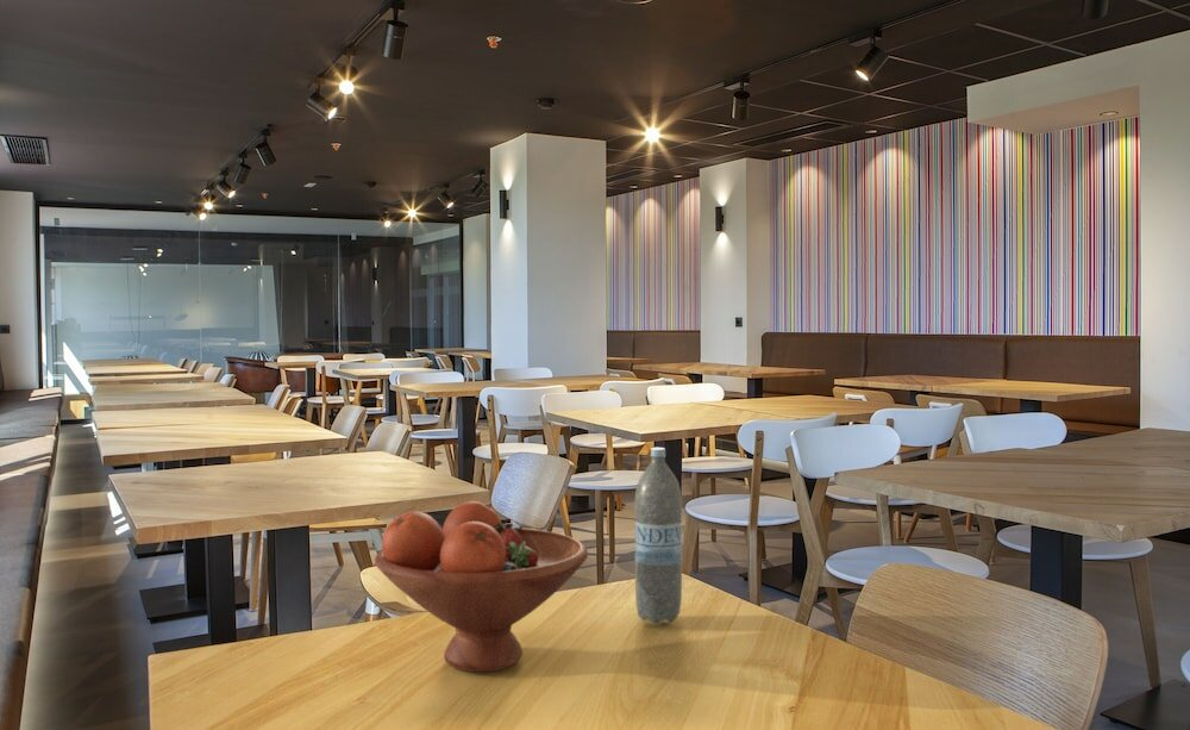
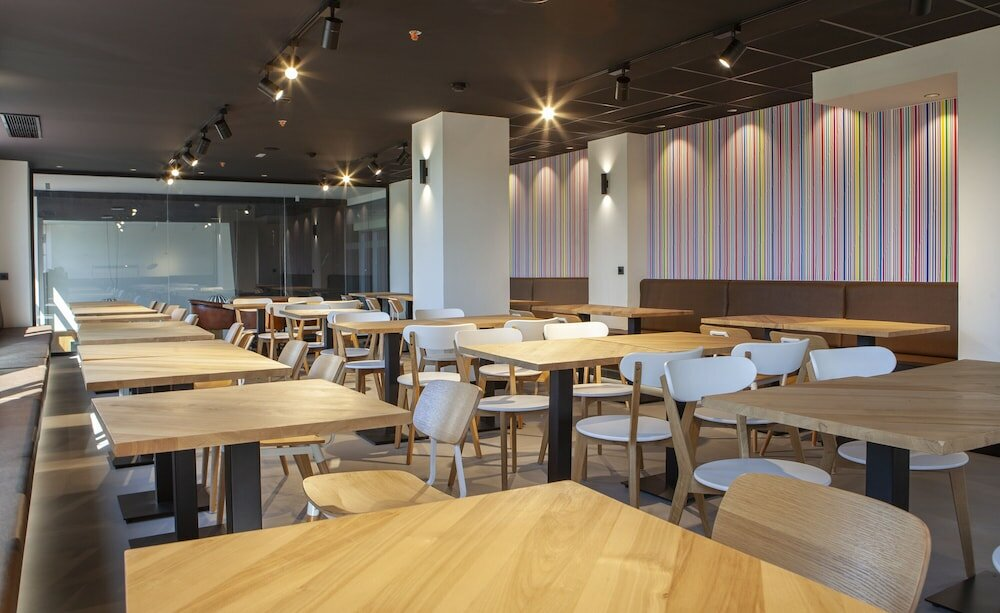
- fruit bowl (482, 582)
- water bottle (658, 535)
